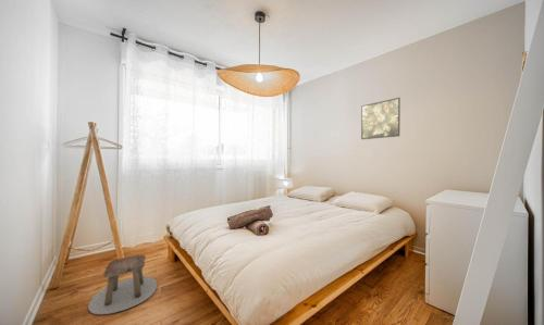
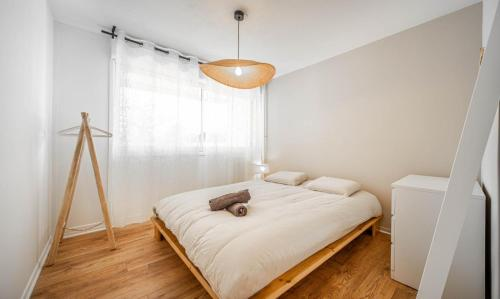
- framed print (379, 120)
- stool (125, 279)
